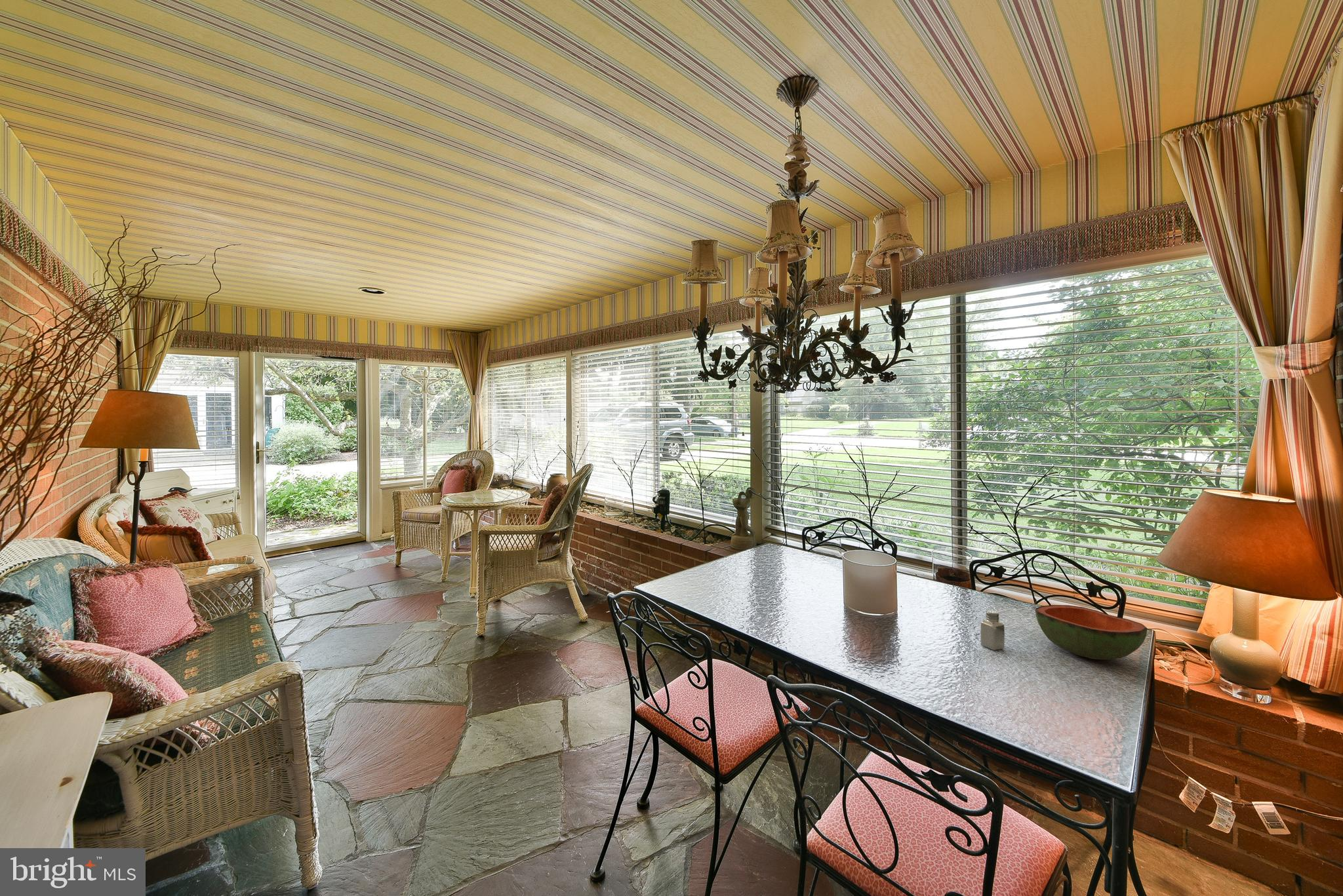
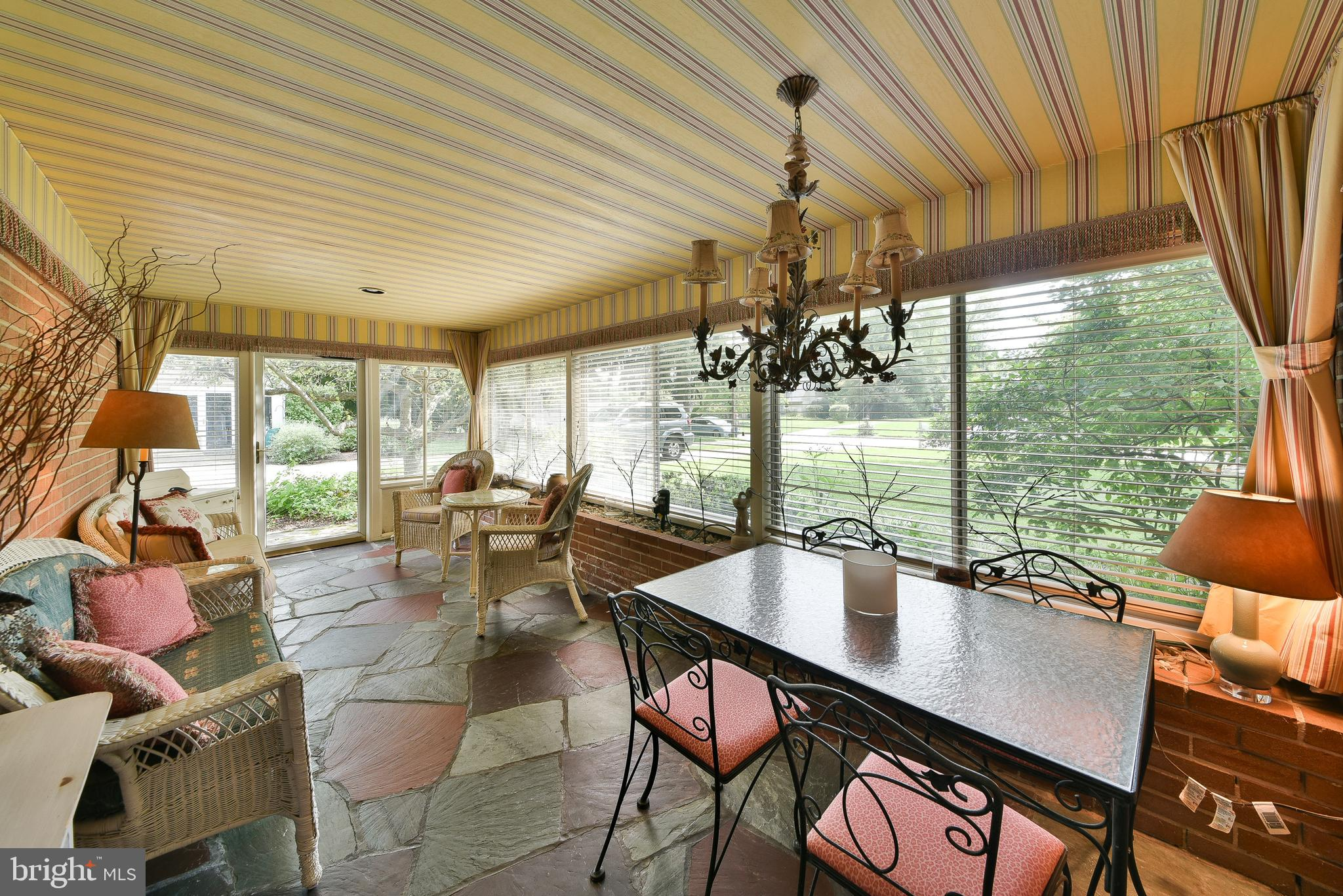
- bowl (1087, 634)
- saltshaker (992, 629)
